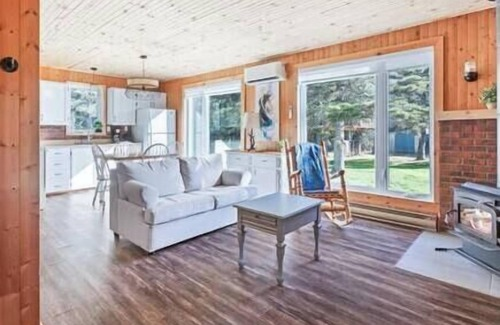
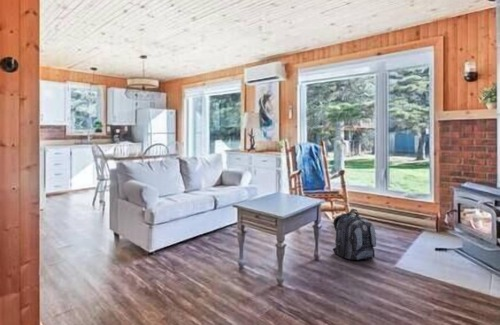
+ backpack (353, 232)
